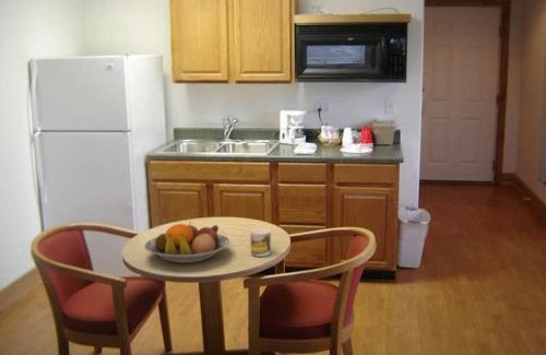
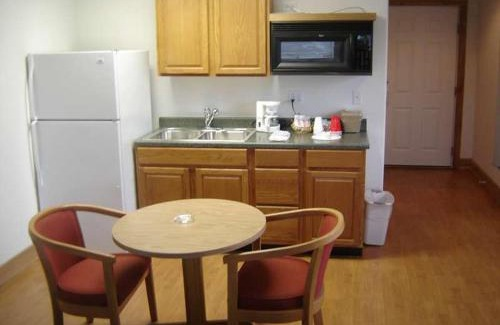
- mug (261, 240)
- fruit bowl (187, 239)
